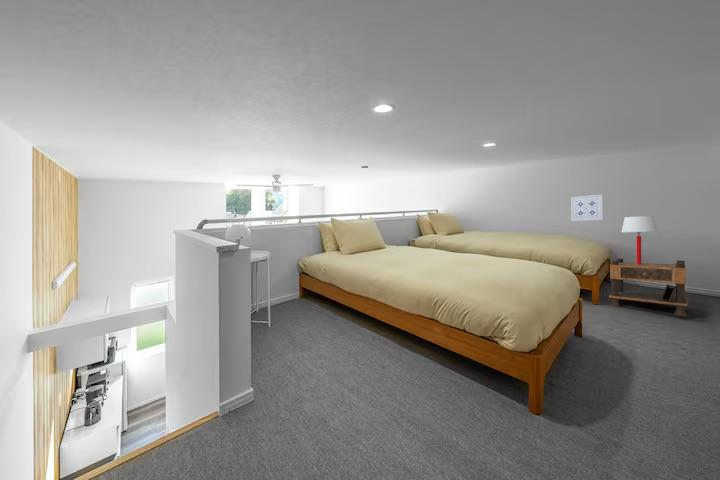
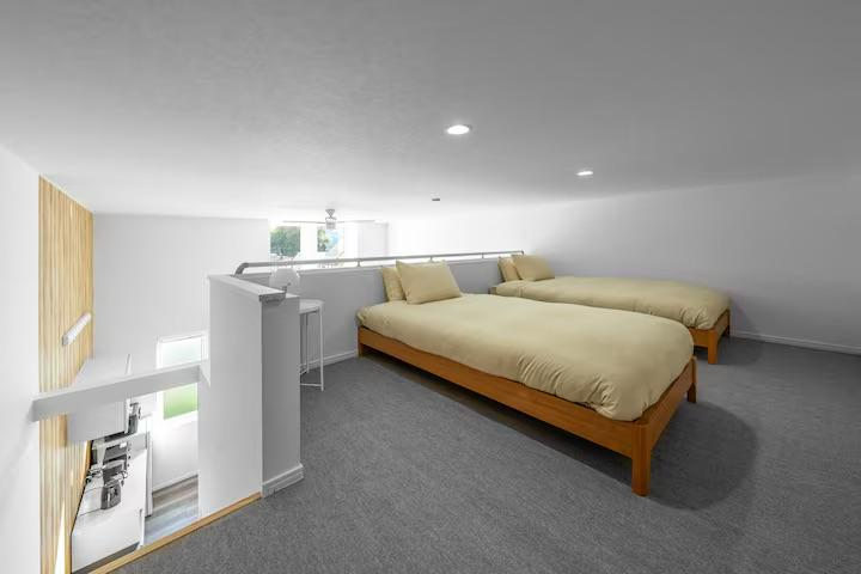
- wall art (586, 208)
- table lamp (638, 240)
- nightstand (648, 281)
